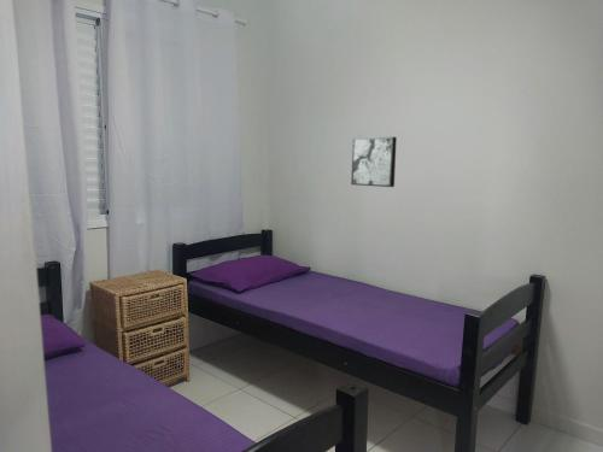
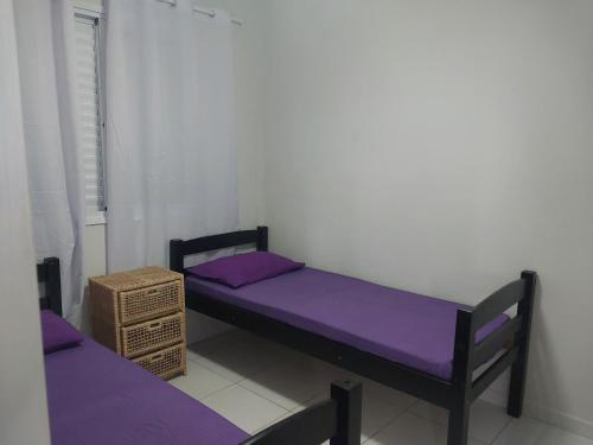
- wall art (373, 162)
